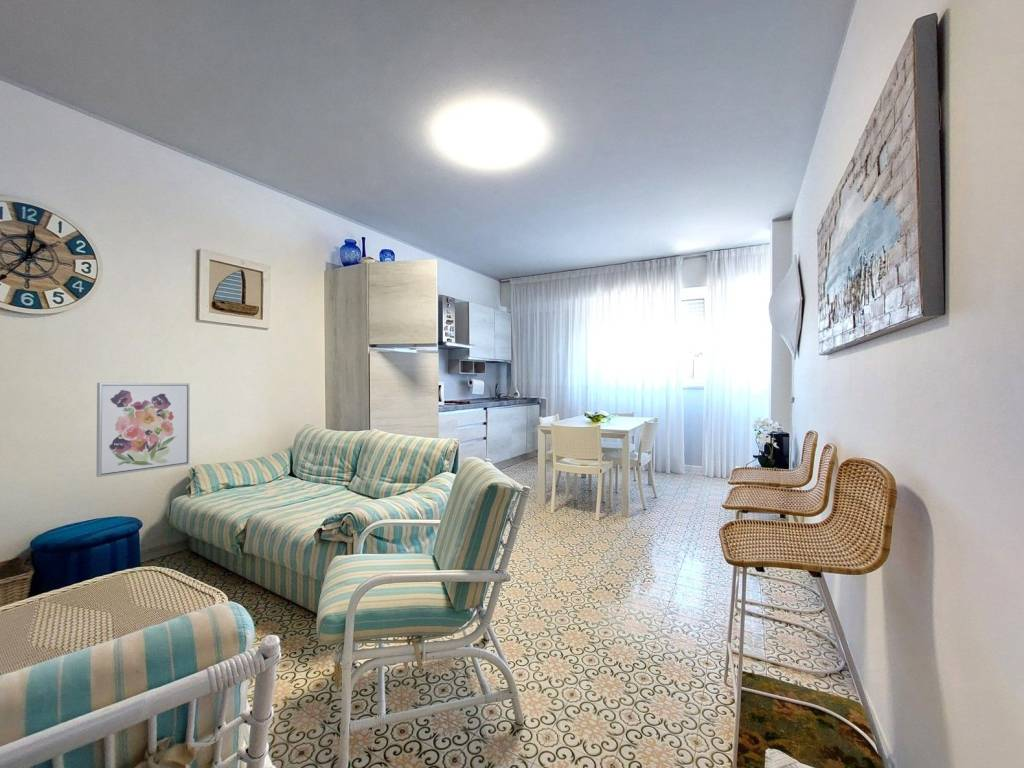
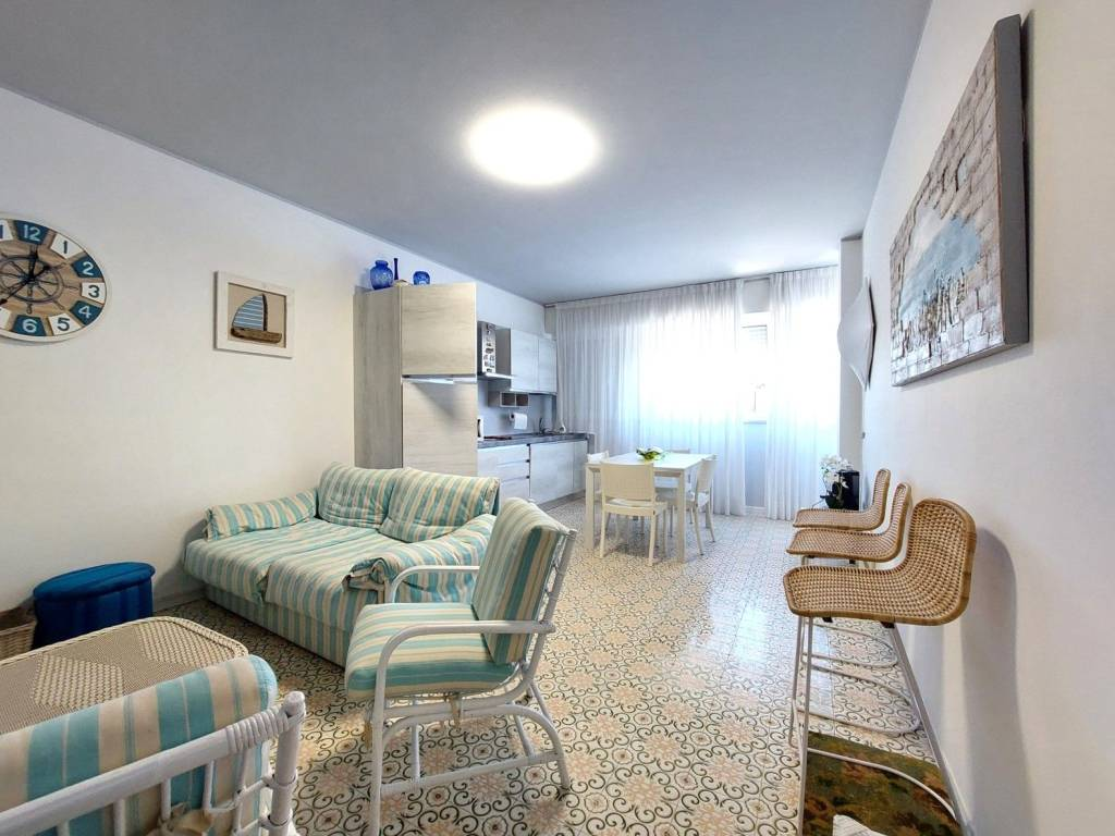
- wall art (146, 426)
